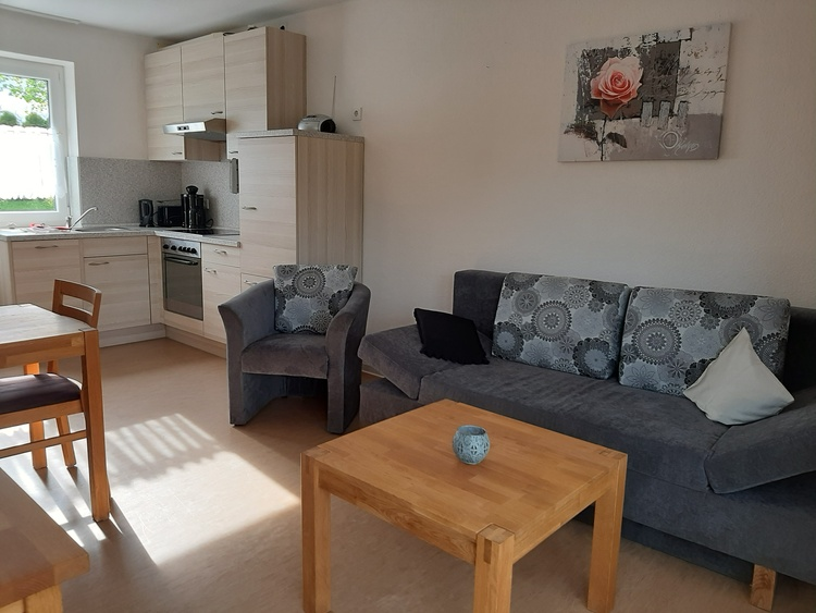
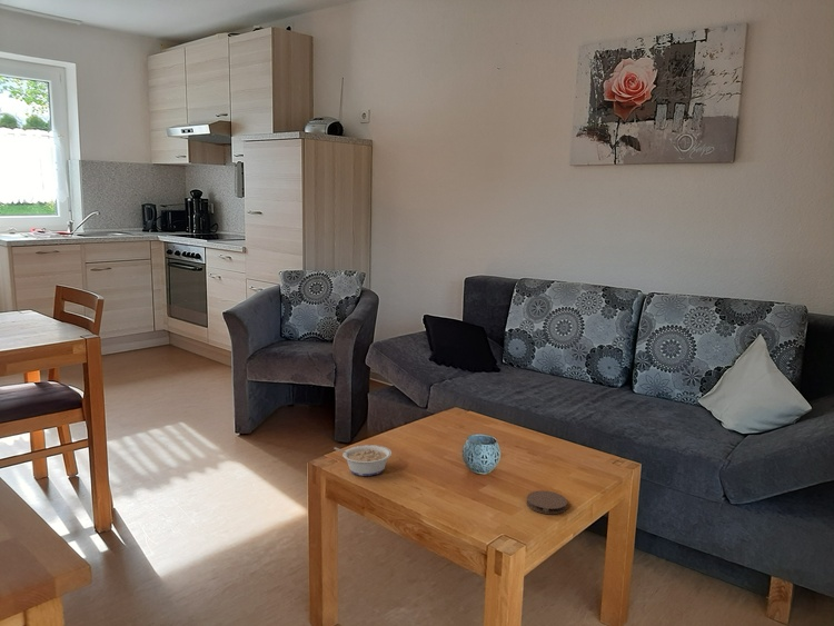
+ legume (365, 459)
+ coaster (546, 501)
